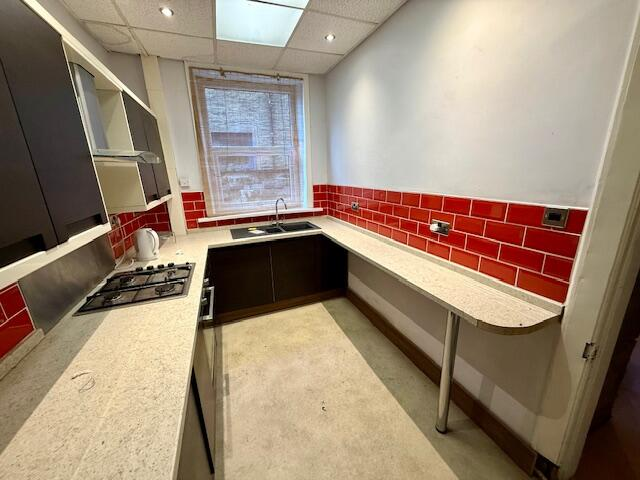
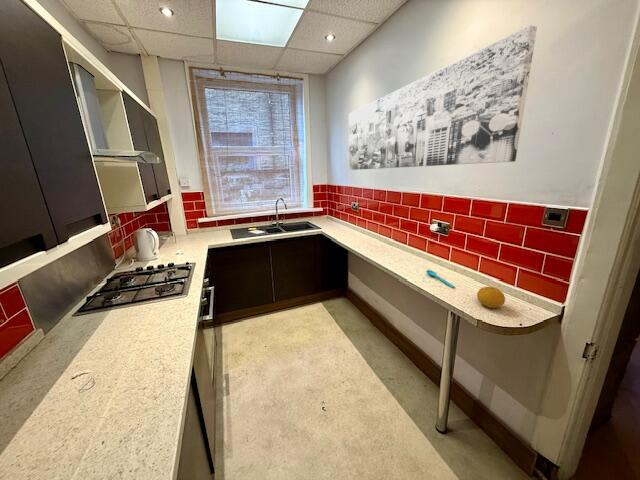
+ wall art (402, 129)
+ spoon (439, 278)
+ fruit (490, 296)
